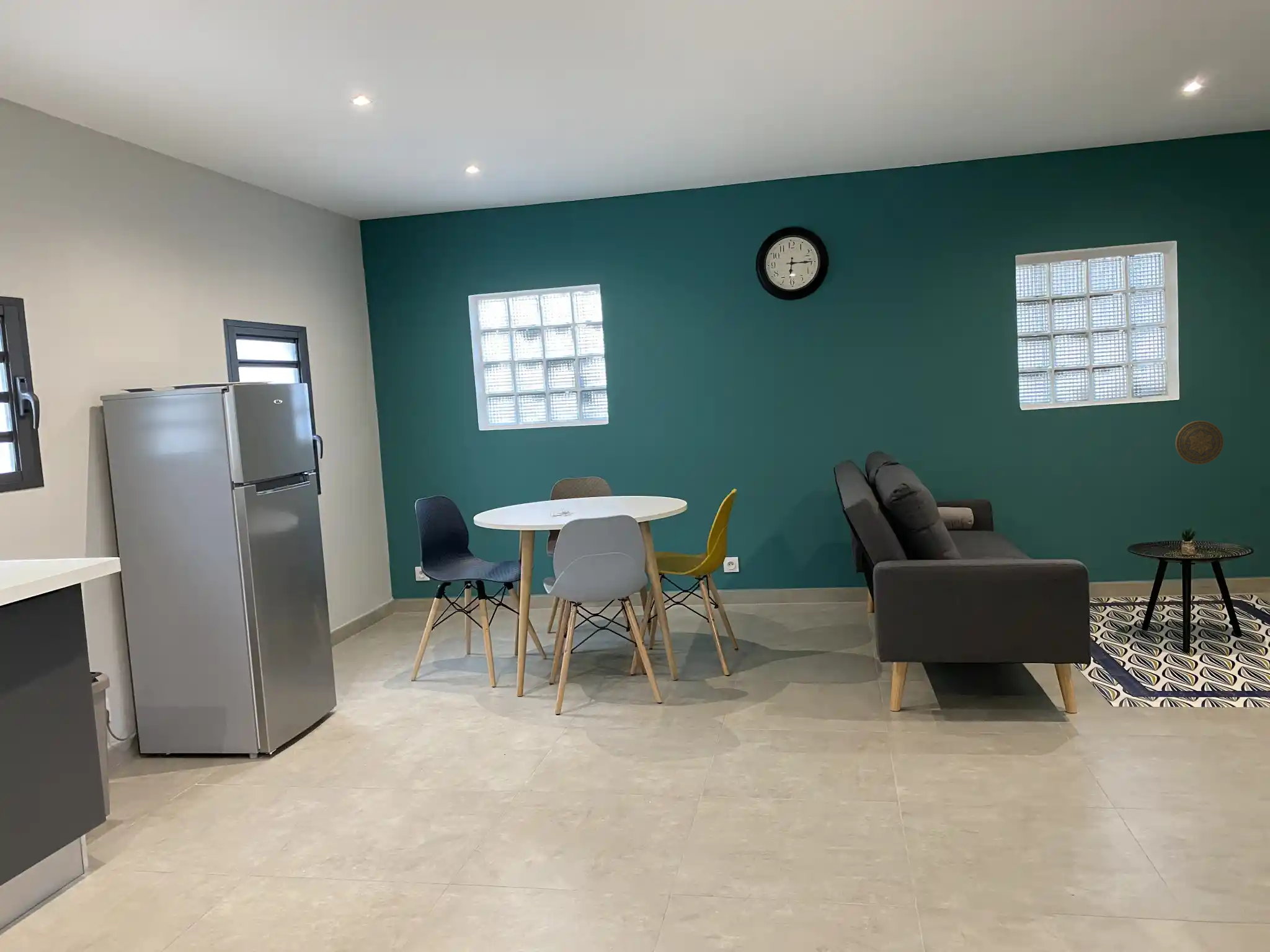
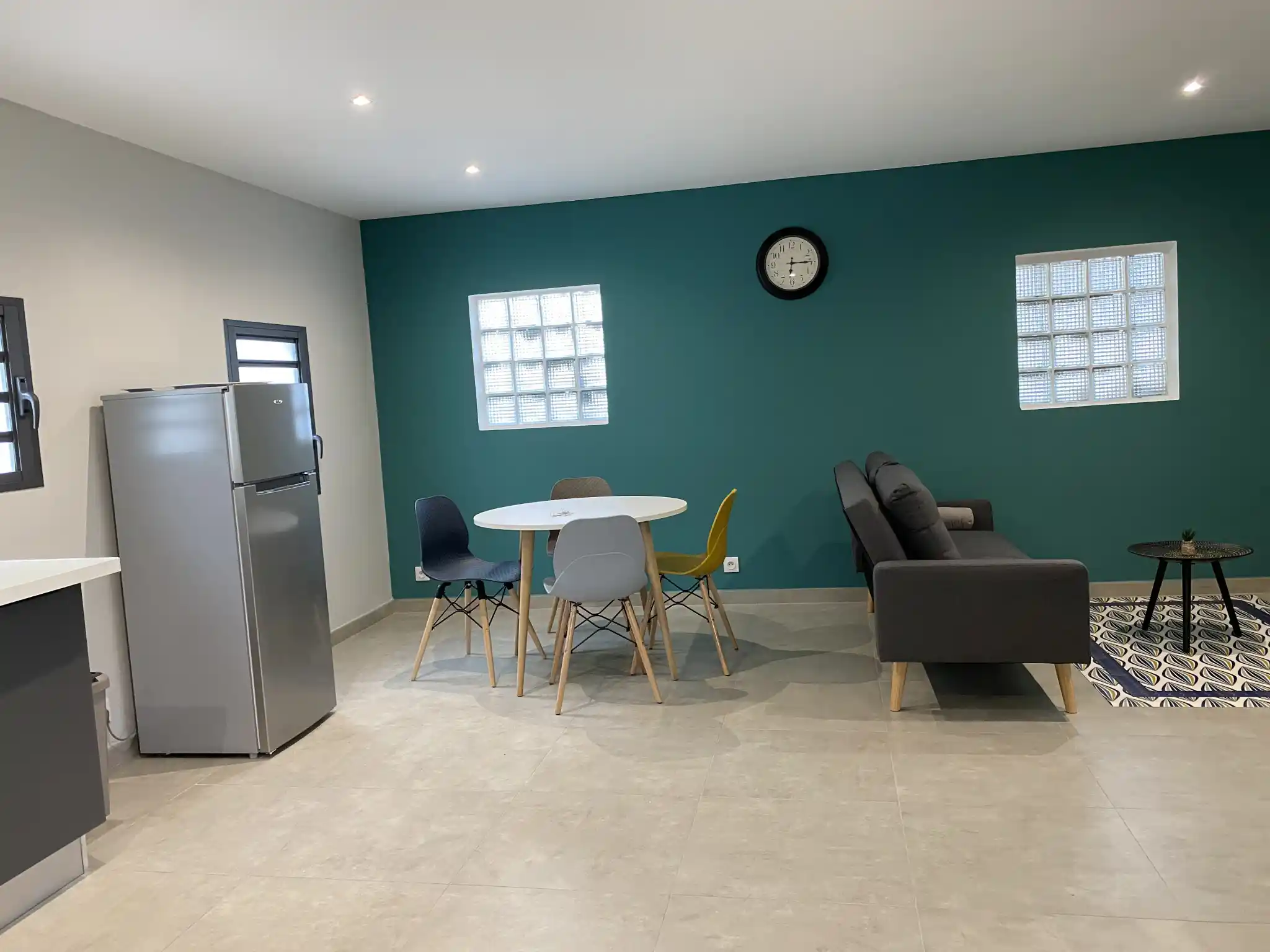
- decorative plate (1200, 443)
